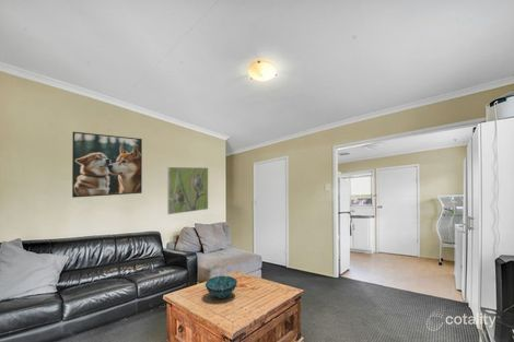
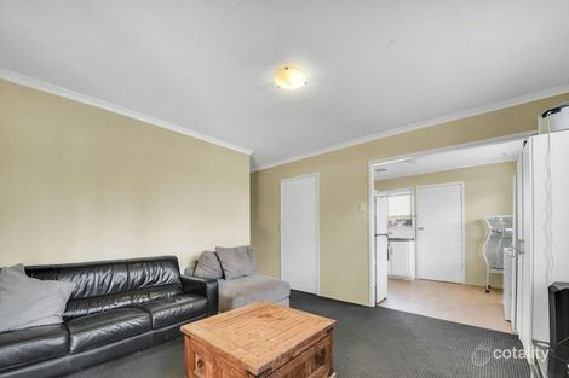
- decorative bowl (221, 288)
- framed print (188, 189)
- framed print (109, 165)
